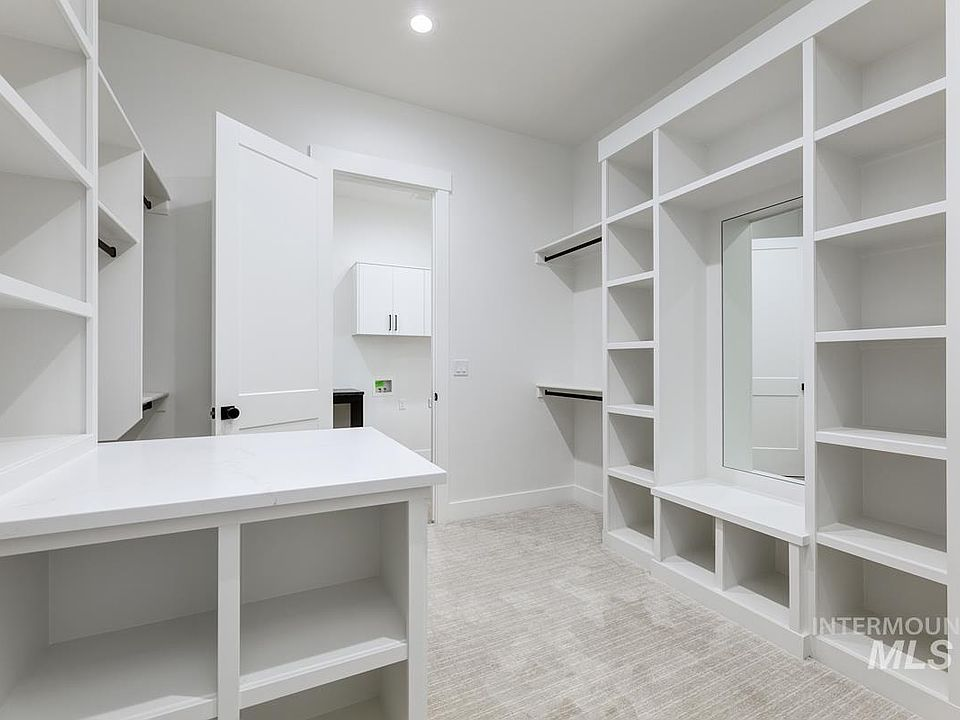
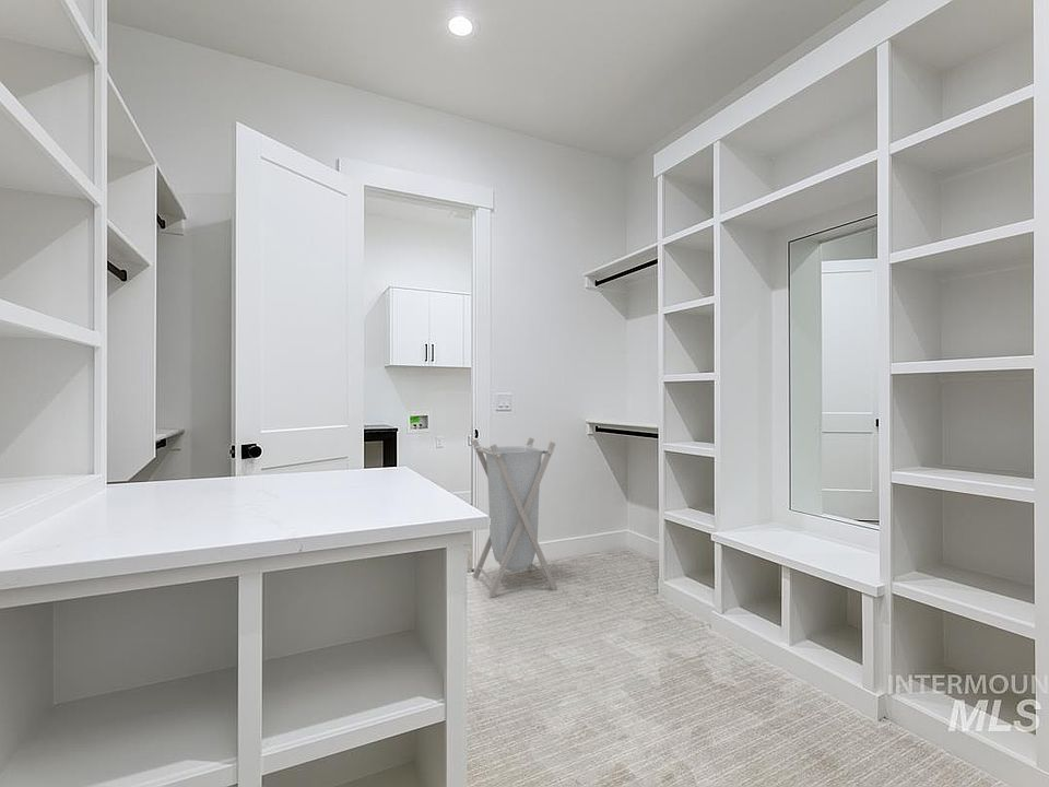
+ laundry hamper (512, 512)
